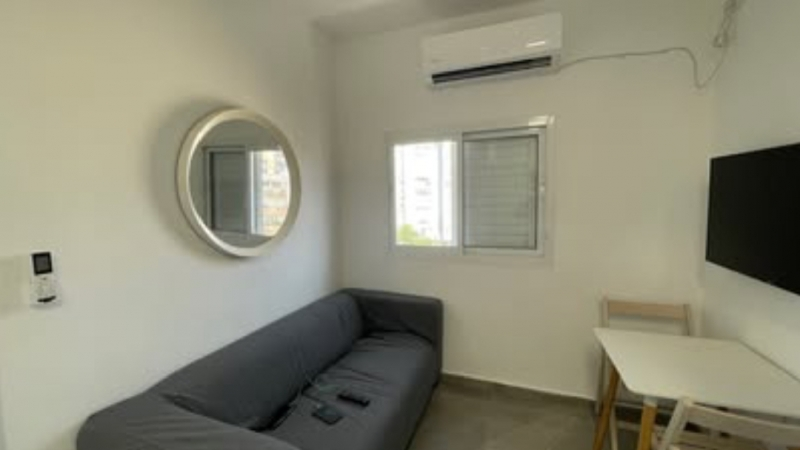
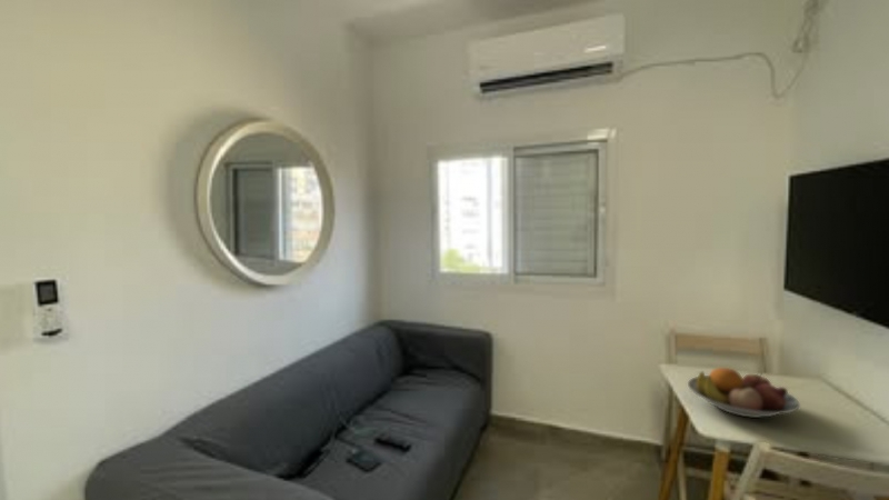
+ fruit bowl (740, 388)
